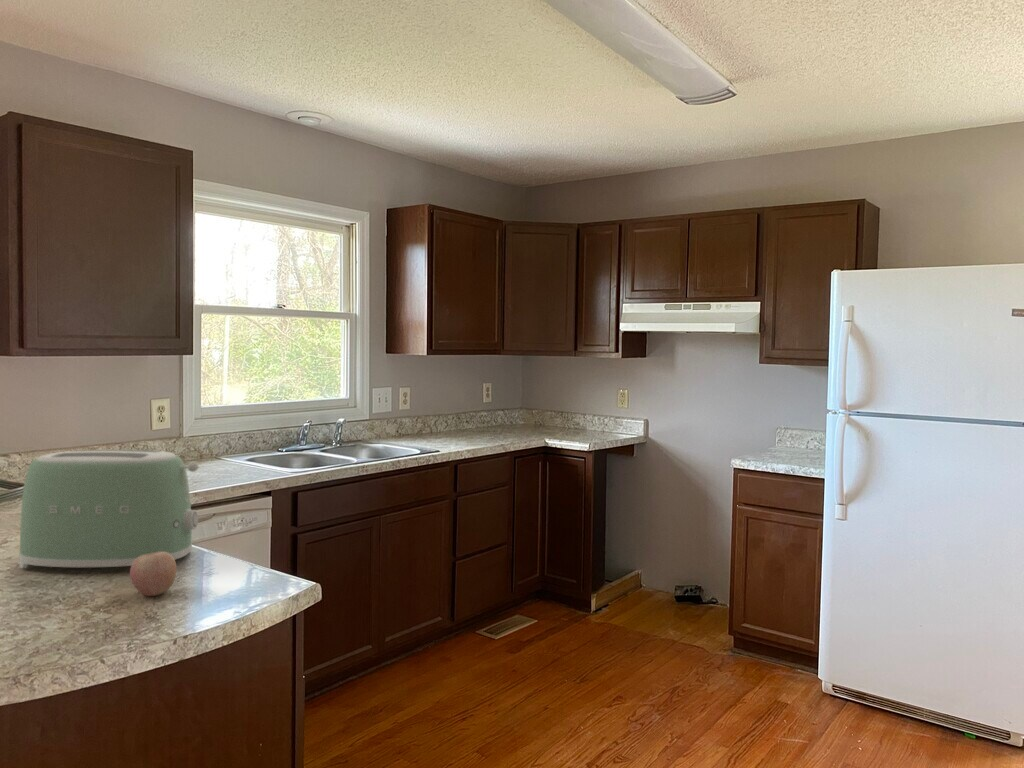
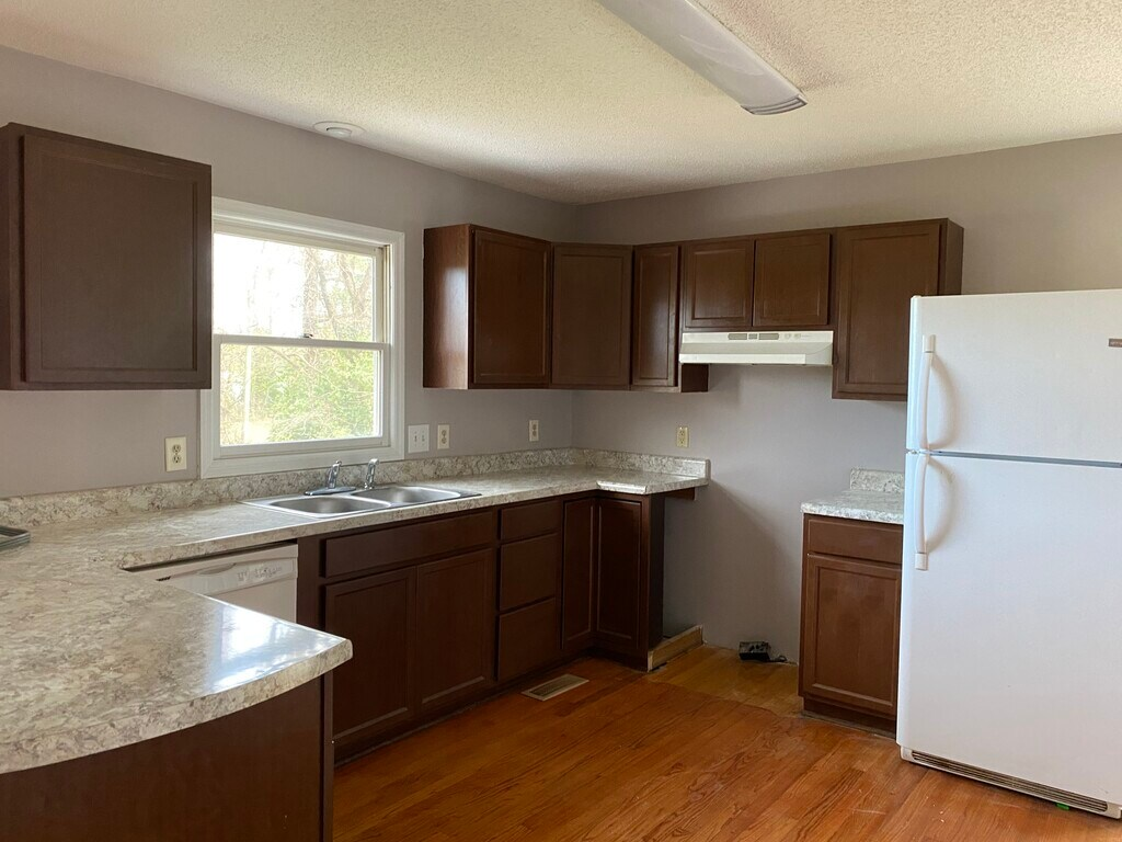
- apple (153, 573)
- toaster (108, 505)
